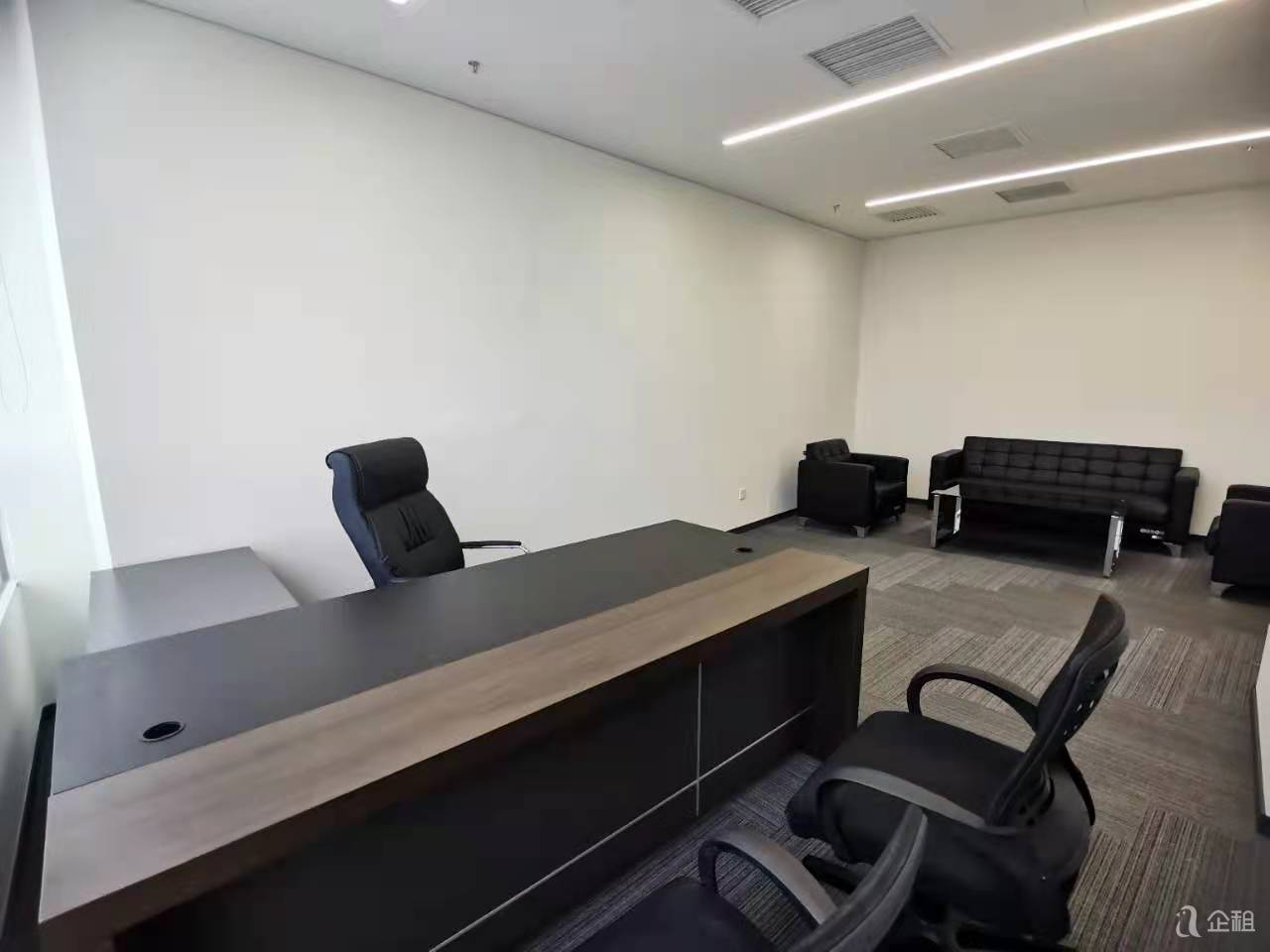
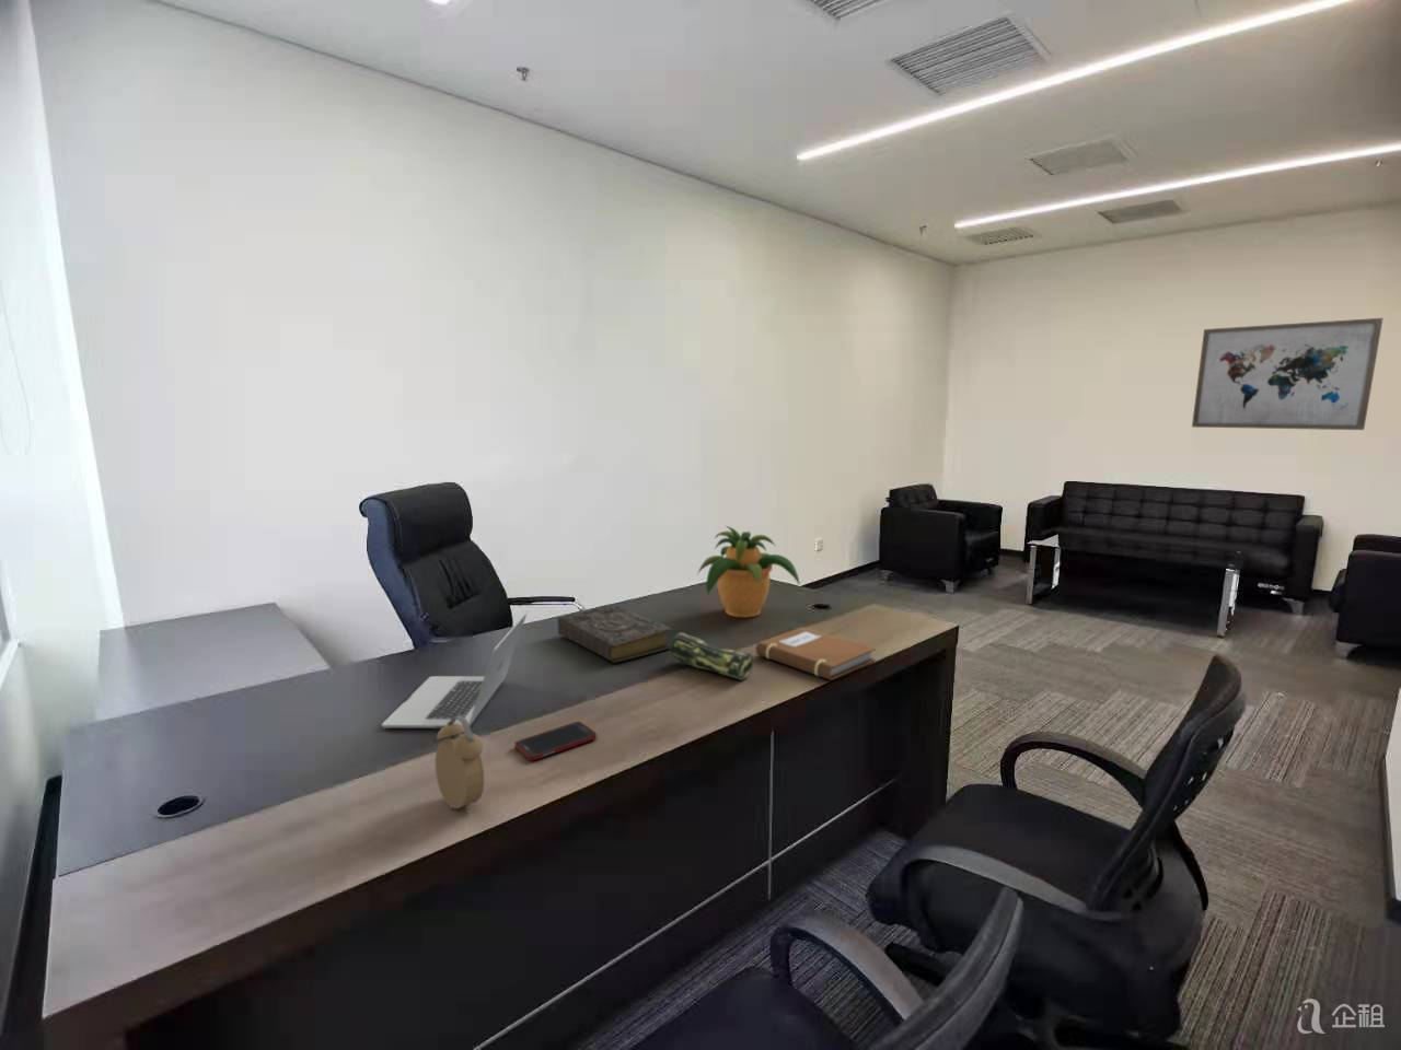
+ potted plant (740, 568)
+ wall art (1280, 376)
+ alarm clock (461, 760)
+ book (613, 631)
+ cell phone (556, 739)
+ notebook (812, 651)
+ laptop (460, 676)
+ pencil case (713, 655)
